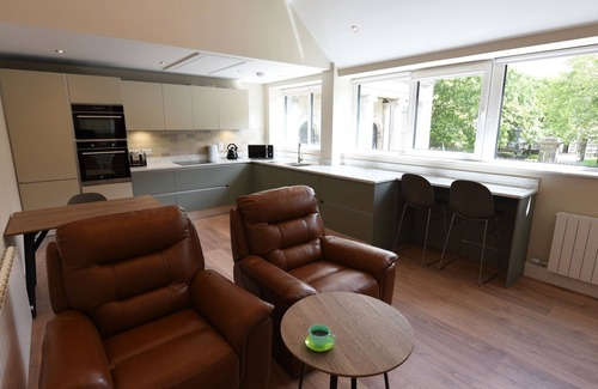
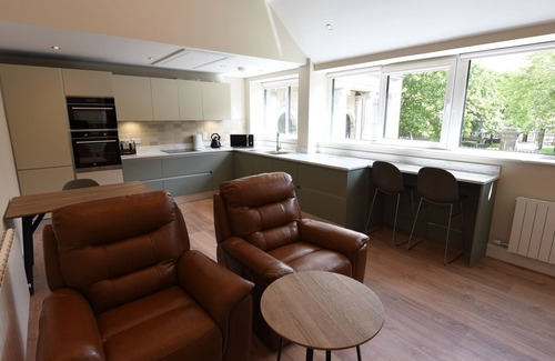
- cup (319, 338)
